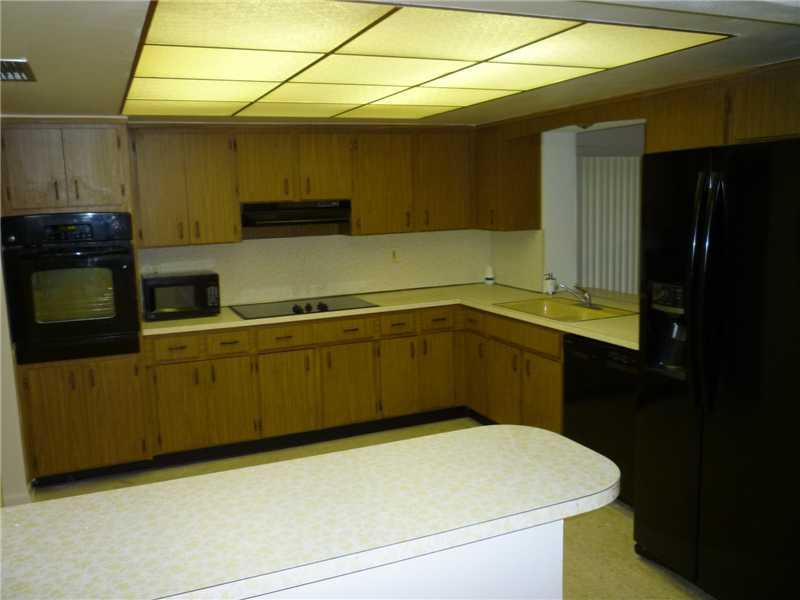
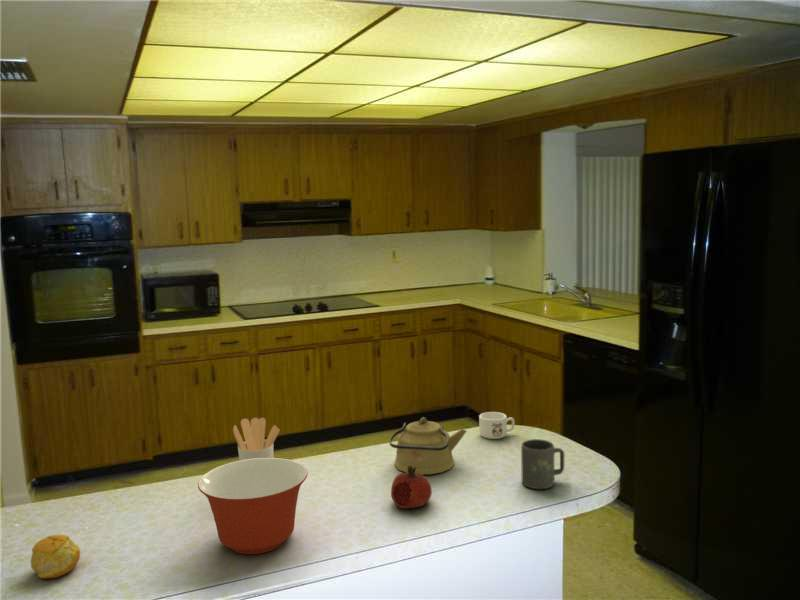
+ mug (543, 463)
+ fruit (410, 484)
+ mixing bowl (255, 509)
+ kettle (429, 441)
+ utensil holder (255, 452)
+ mug (497, 425)
+ fruit (55, 555)
